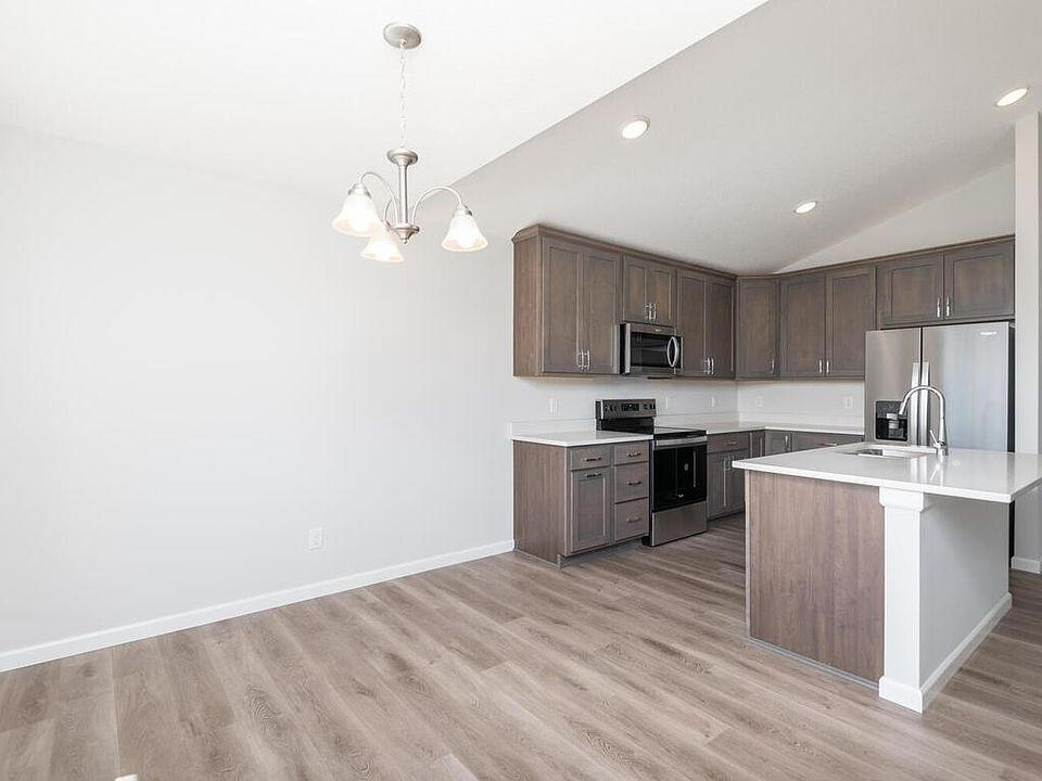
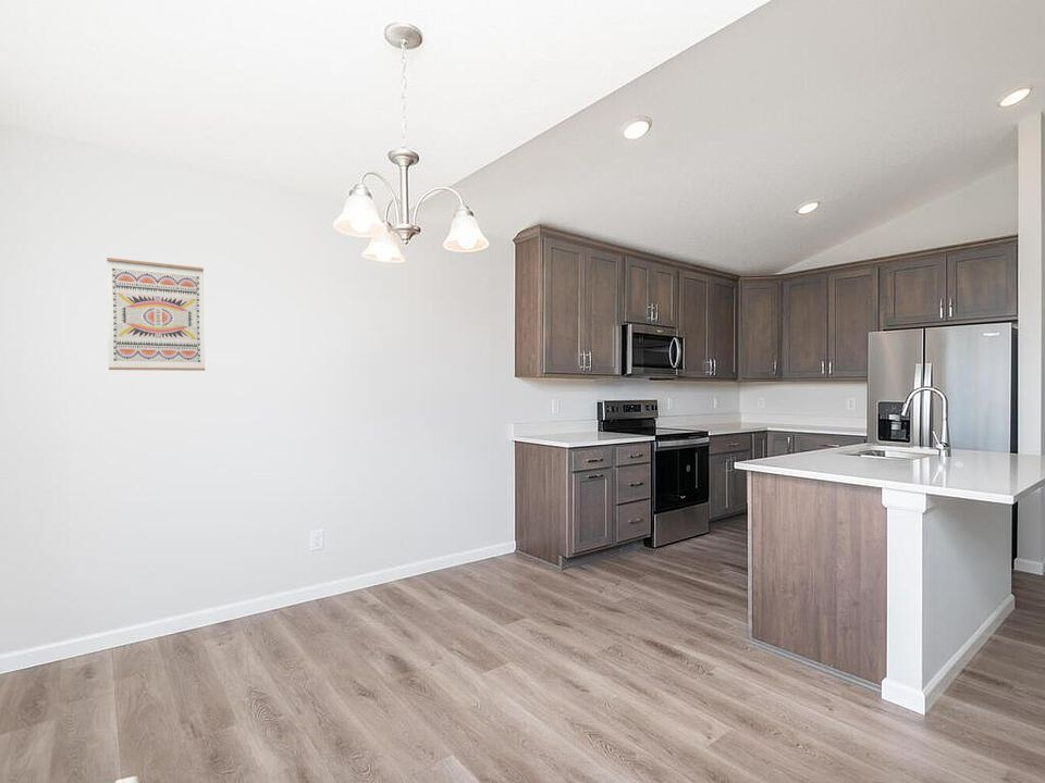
+ wall art (158, 316)
